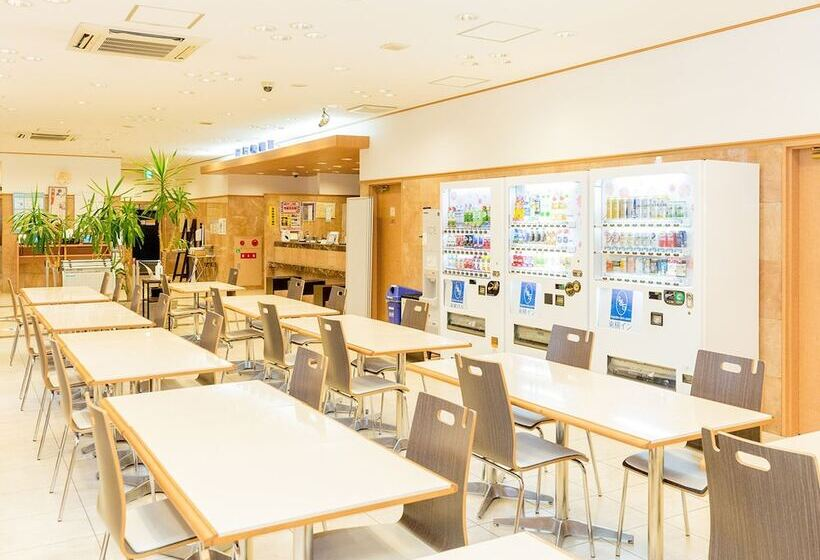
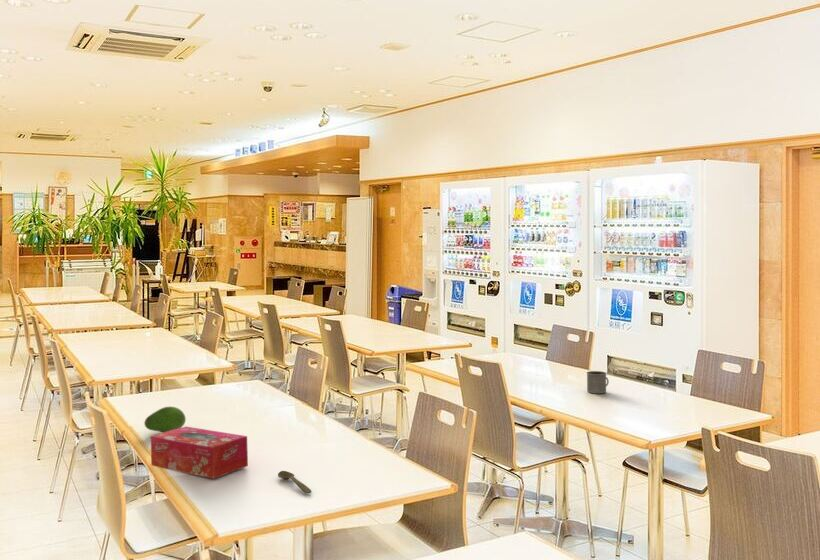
+ tissue box (199, 451)
+ fruit (165, 419)
+ mug (598, 381)
+ spoon (295, 481)
